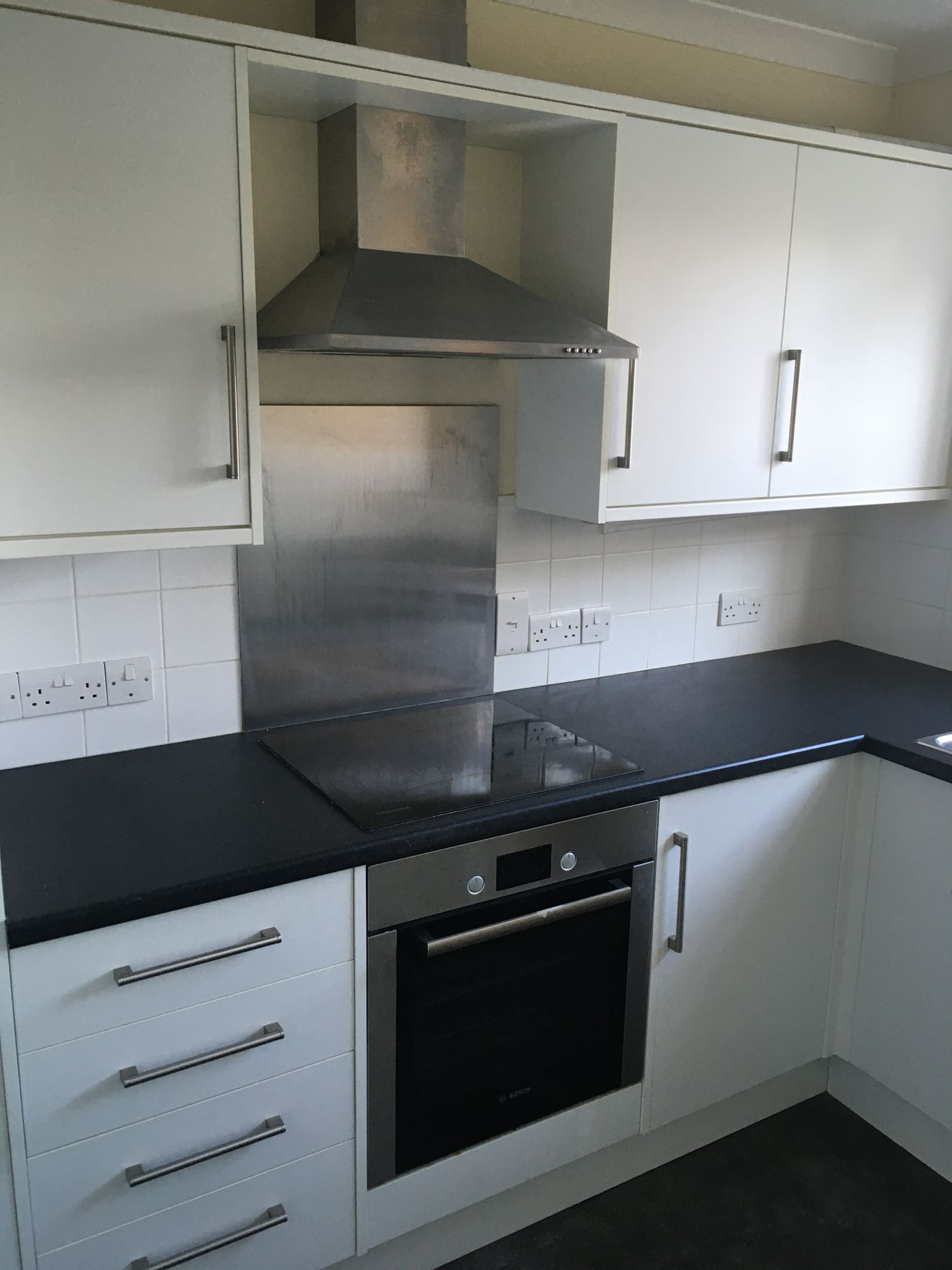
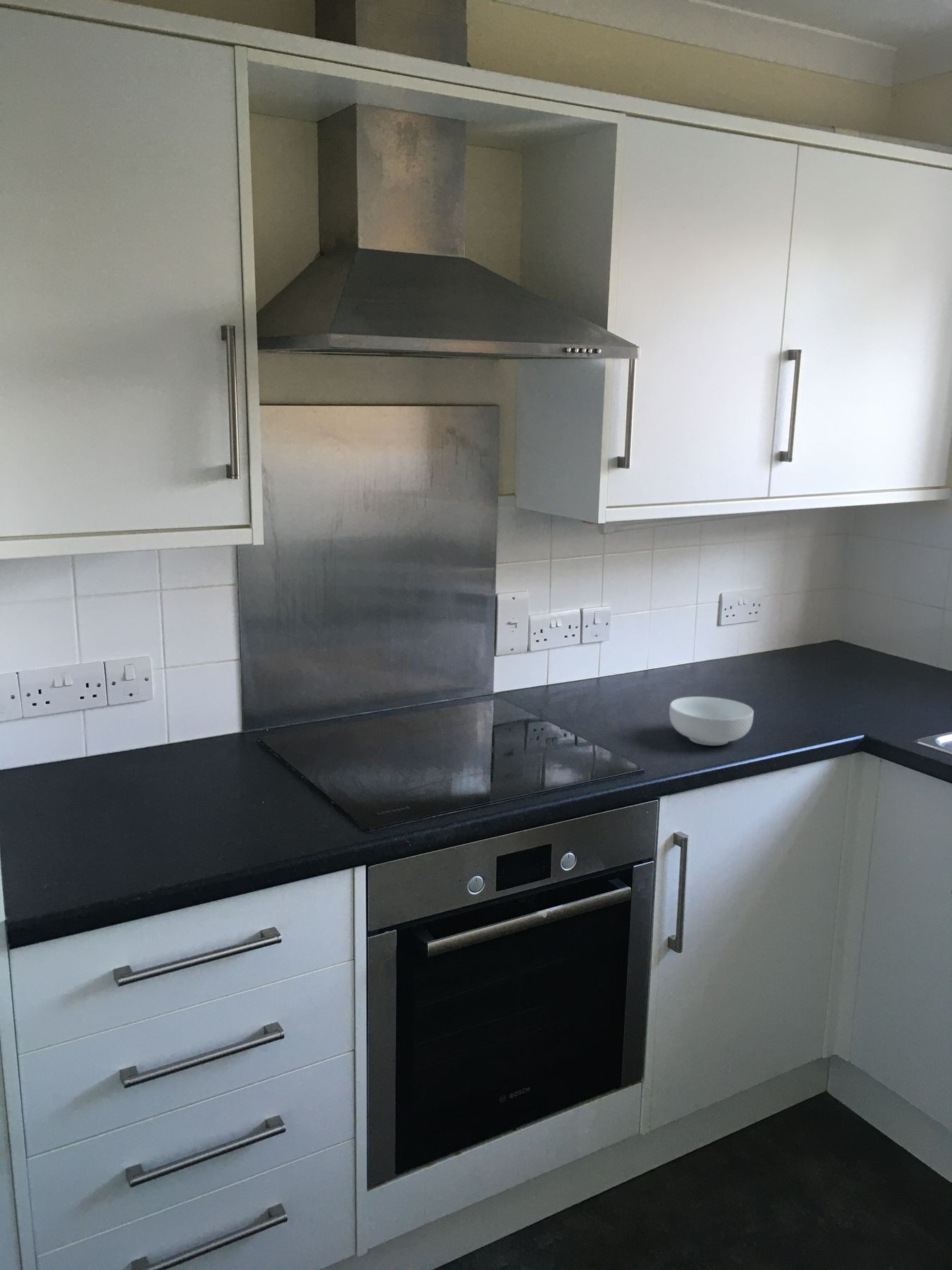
+ cereal bowl (710, 723)
